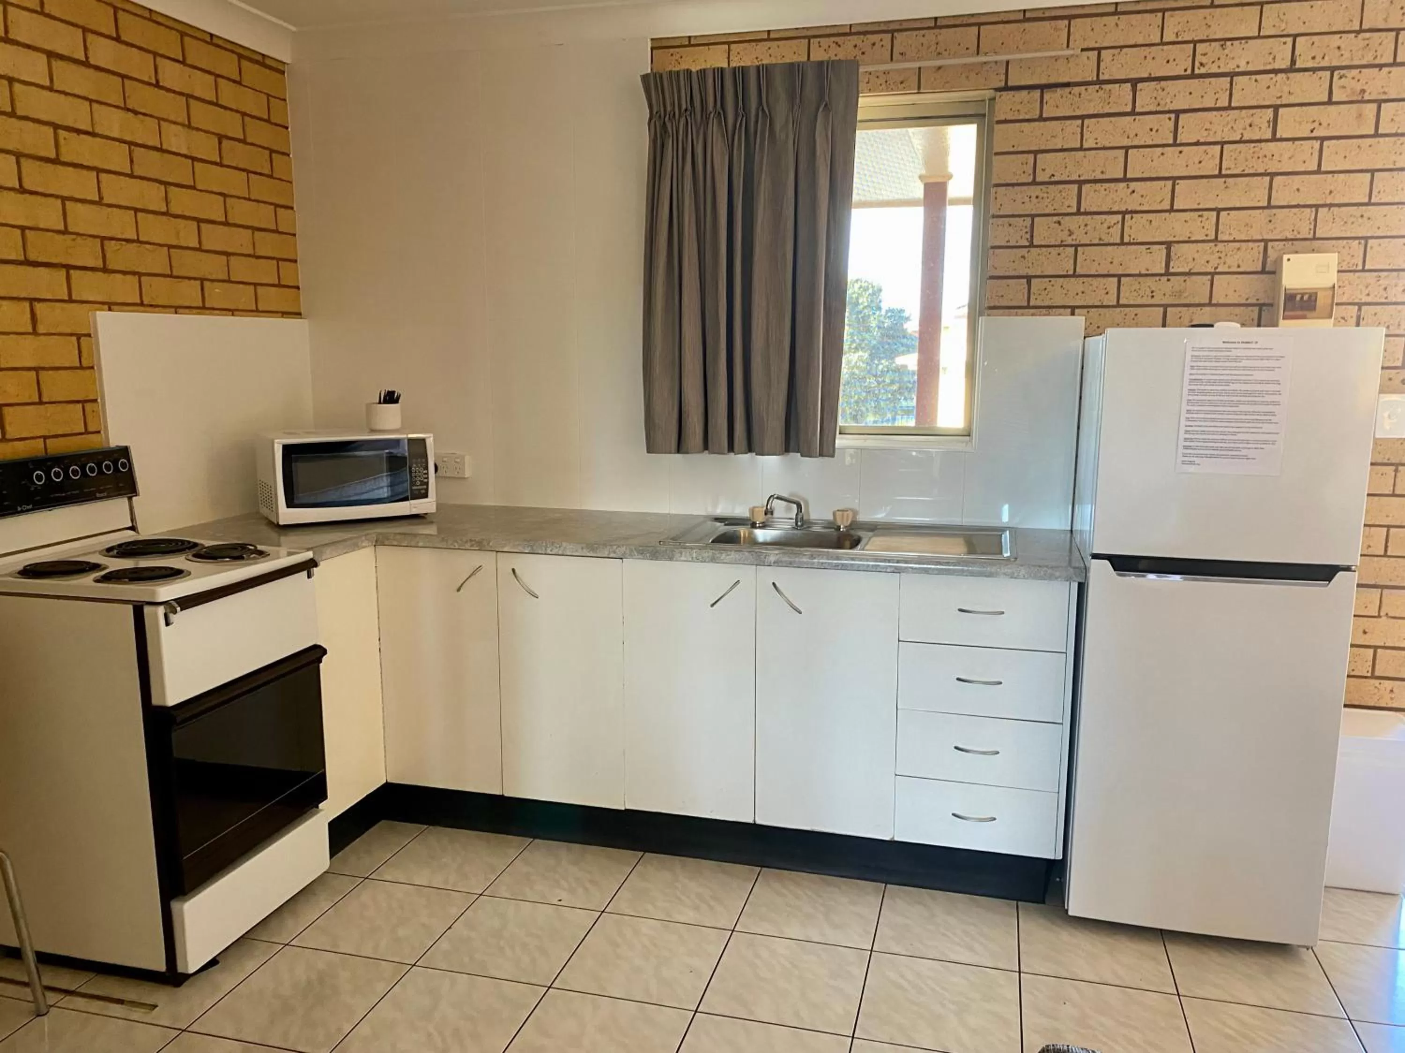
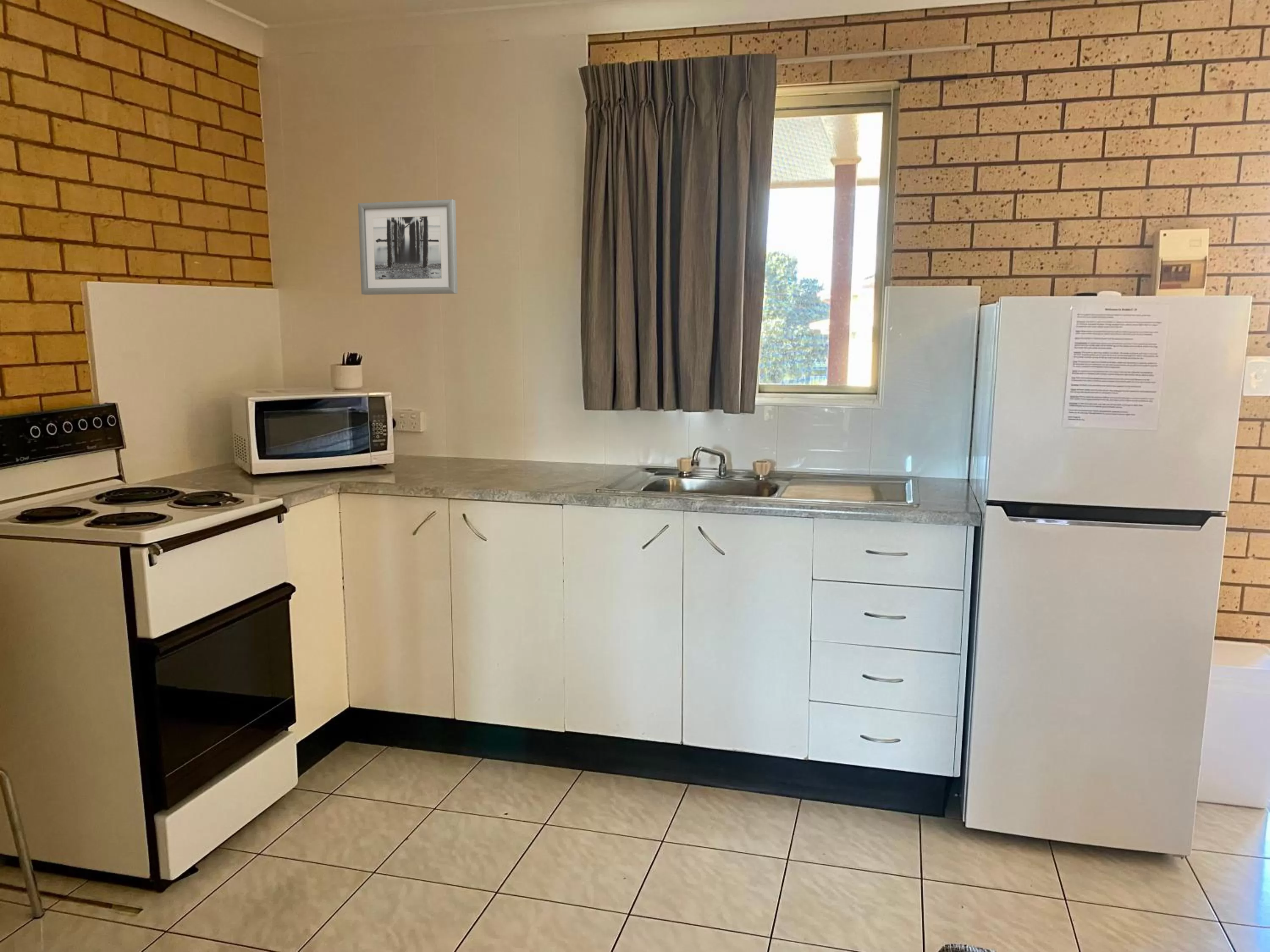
+ wall art (407, 248)
